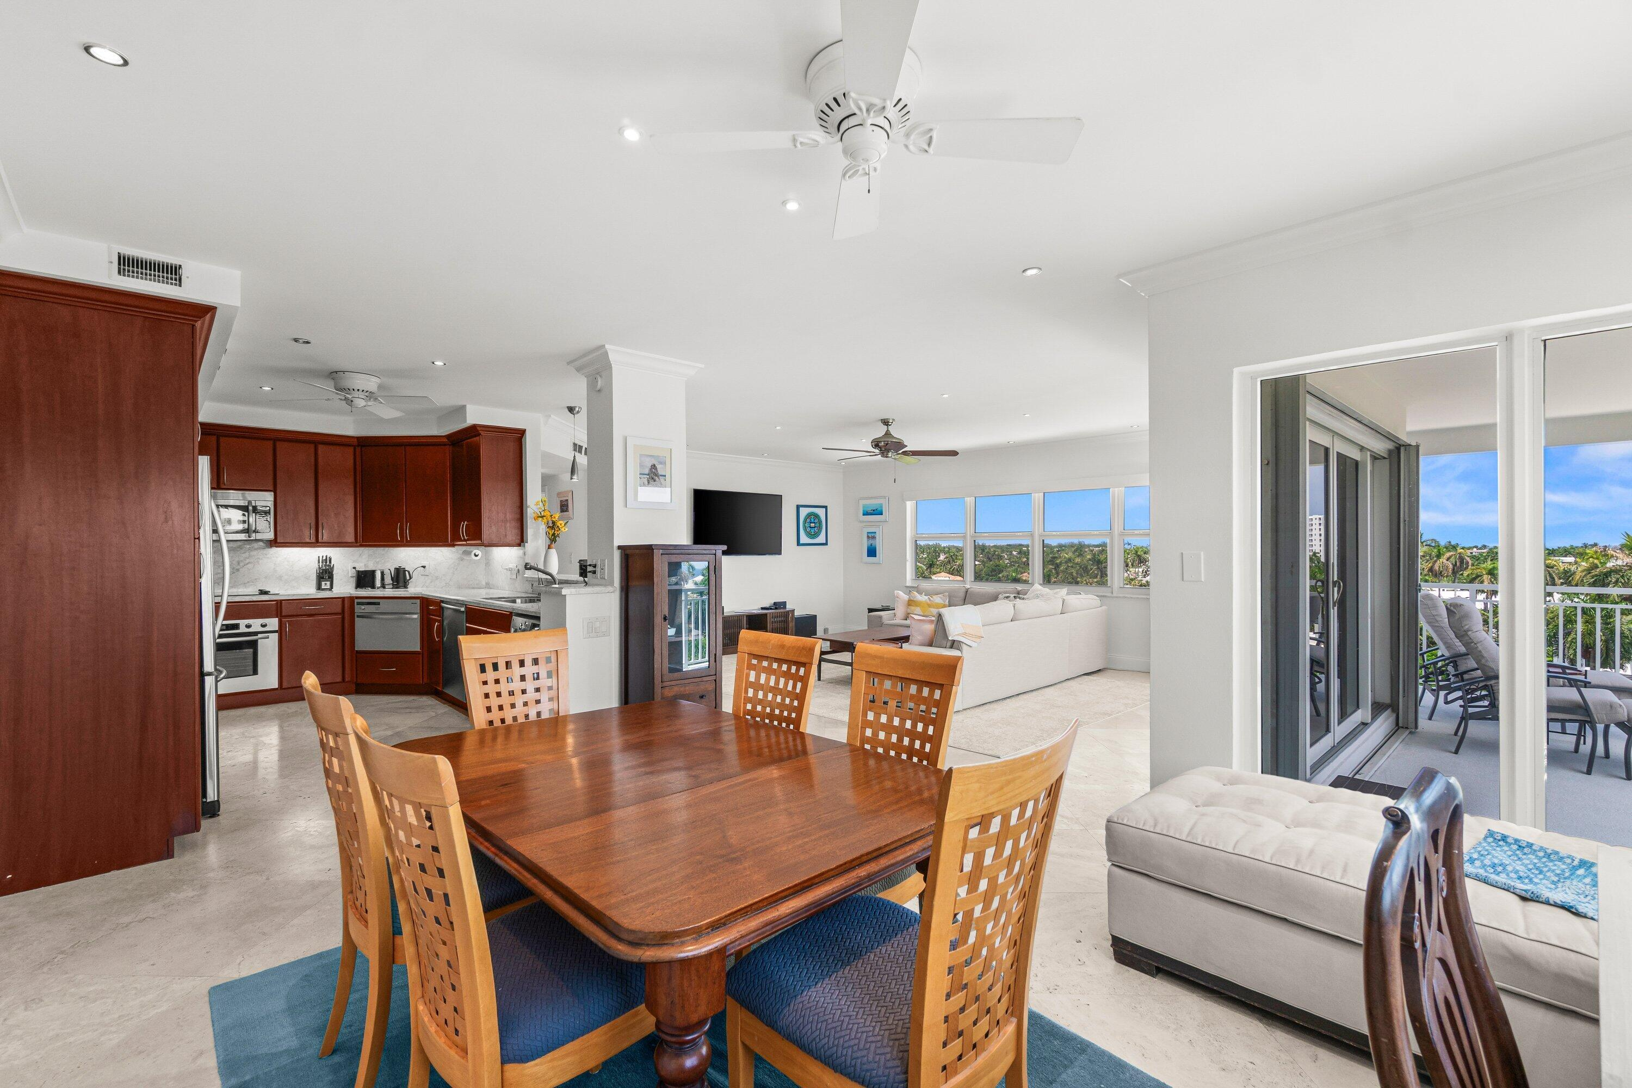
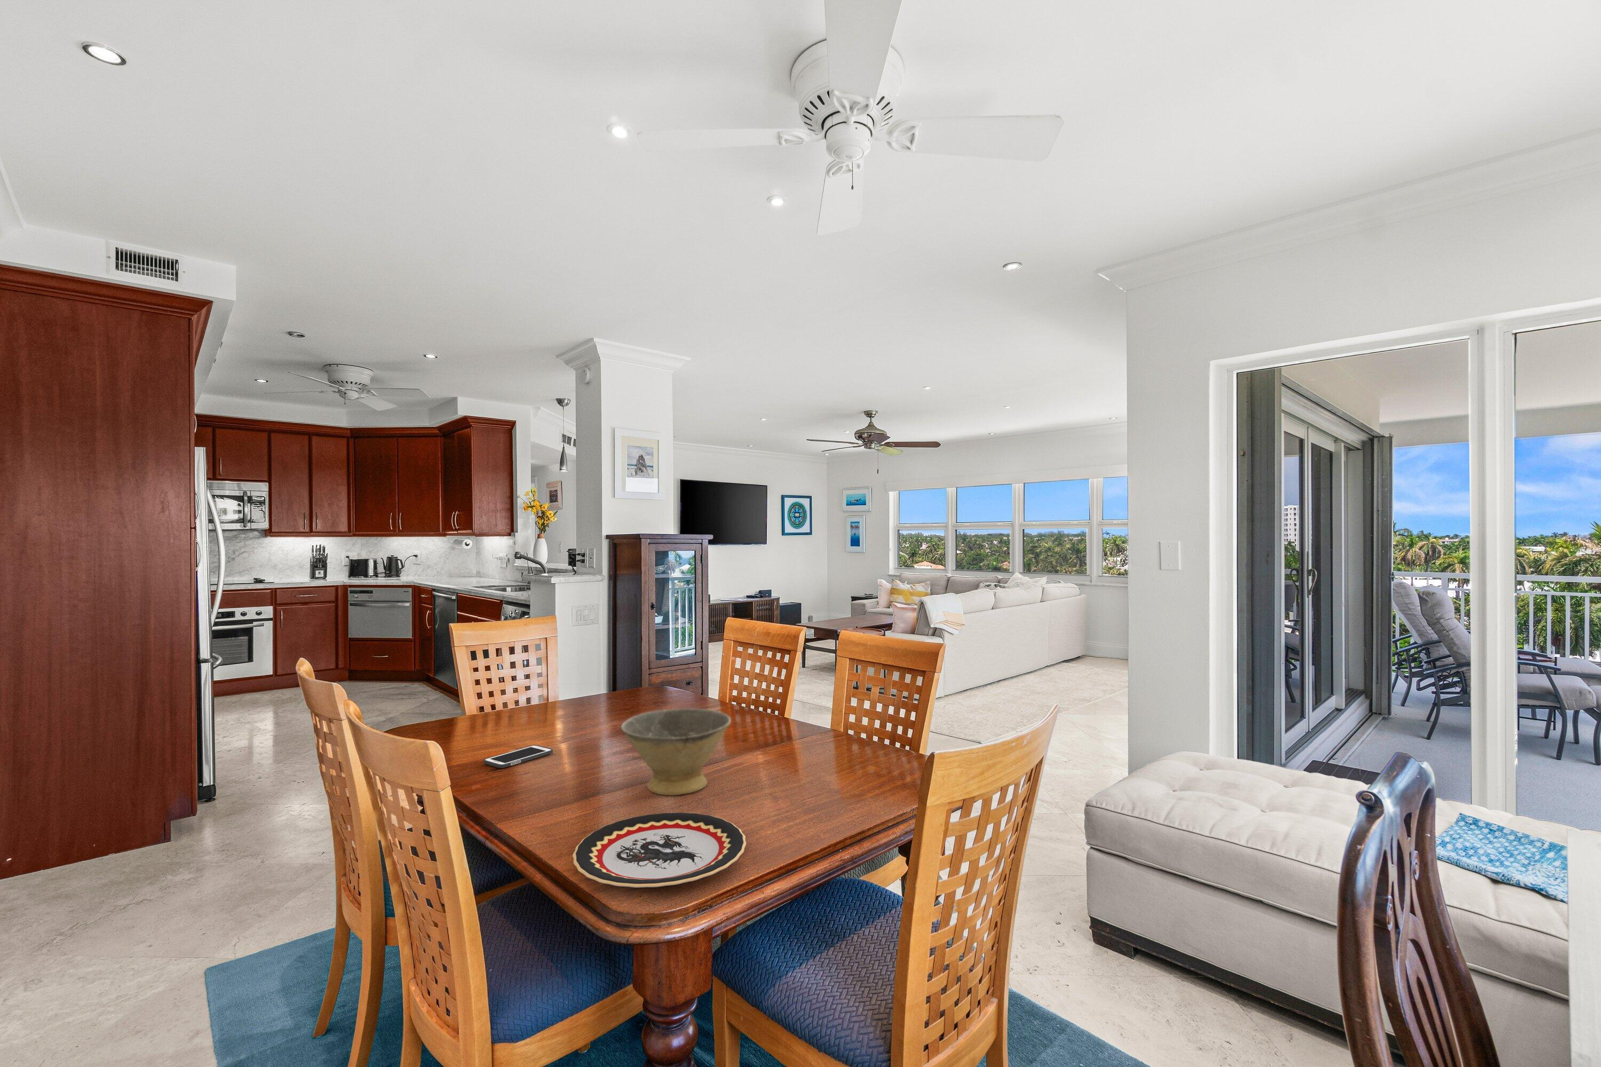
+ bowl (677, 753)
+ plate (661, 851)
+ cell phone (518, 756)
